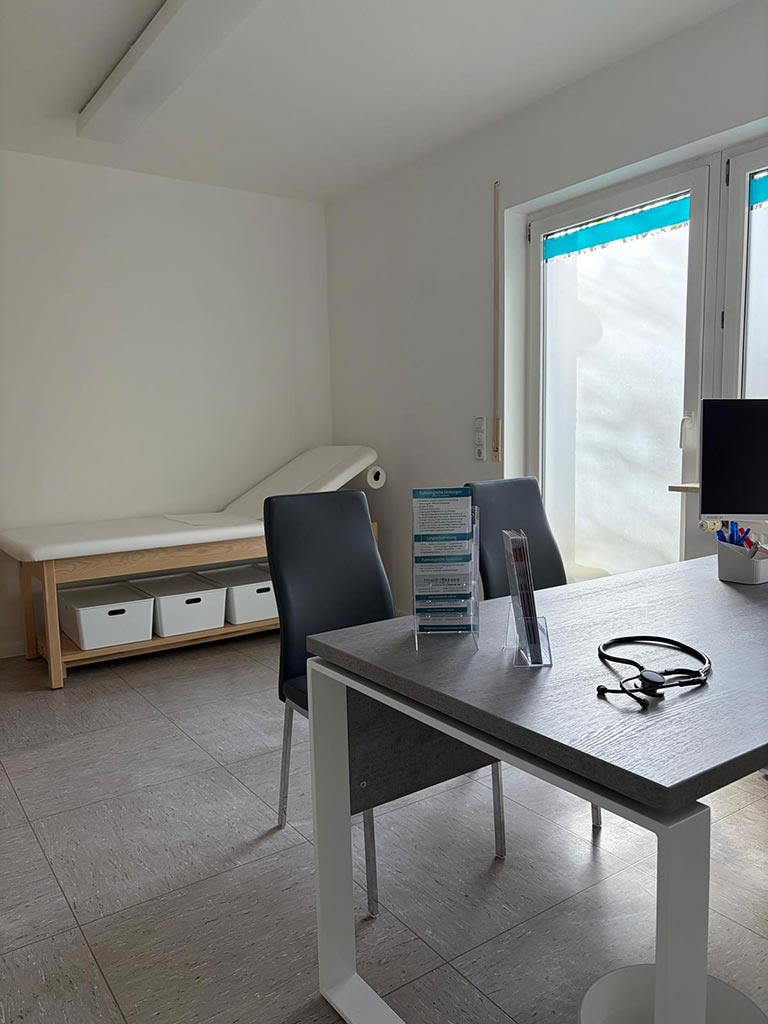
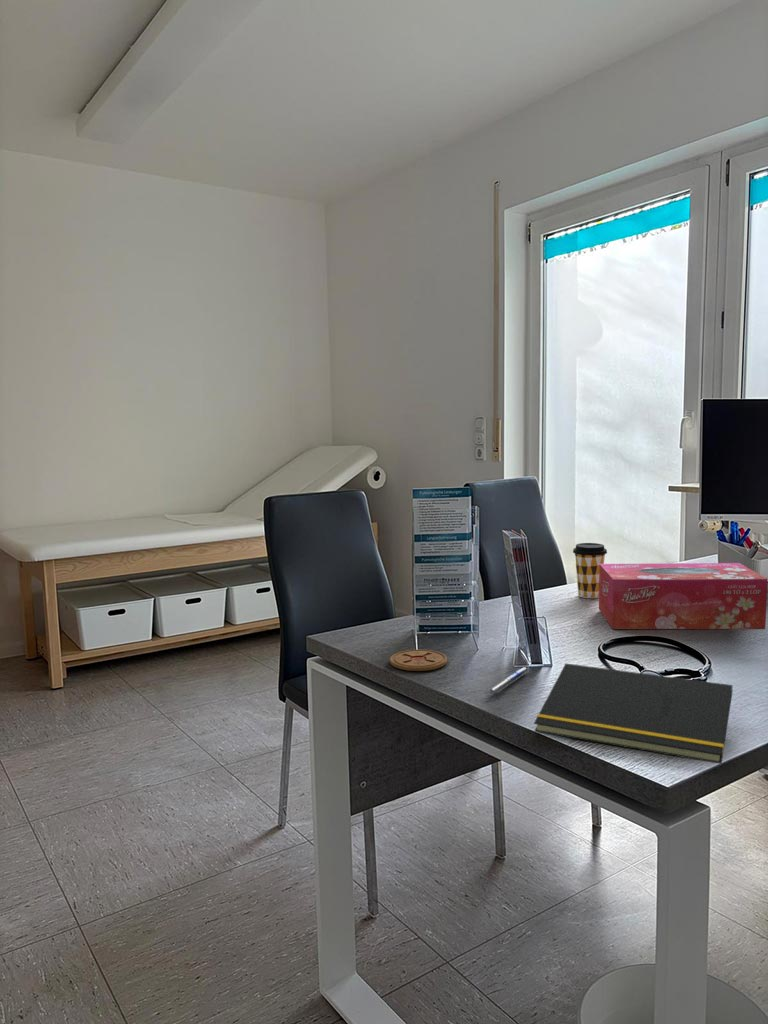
+ tissue box (678, 594)
+ notepad (634, 708)
+ coaster (418, 659)
+ coffee cup (589, 570)
+ pen (508, 679)
